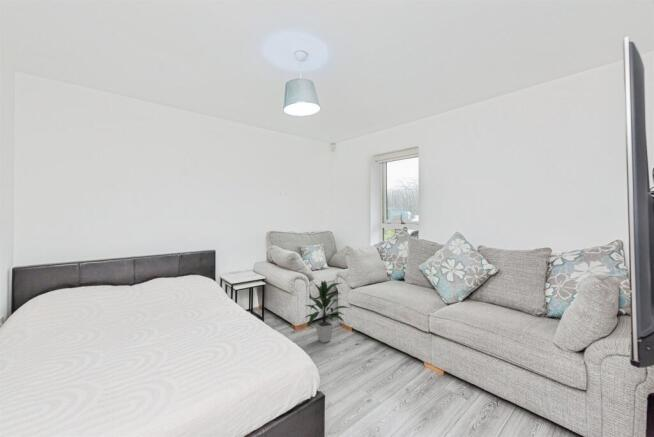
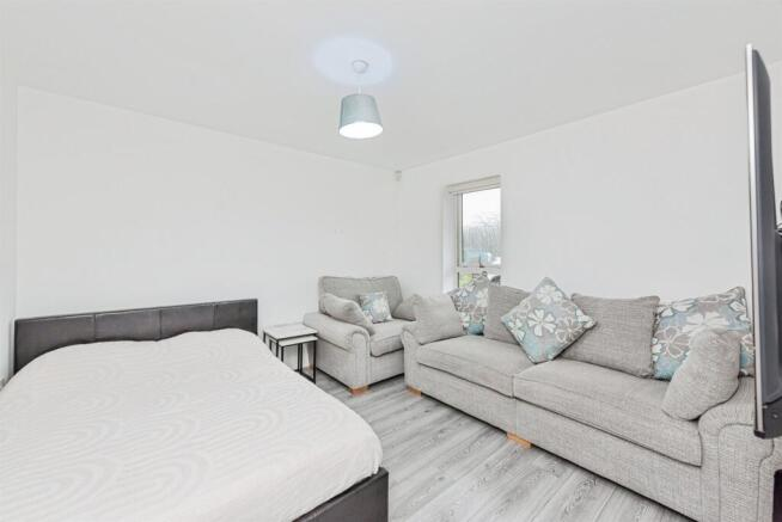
- indoor plant (324, 308)
